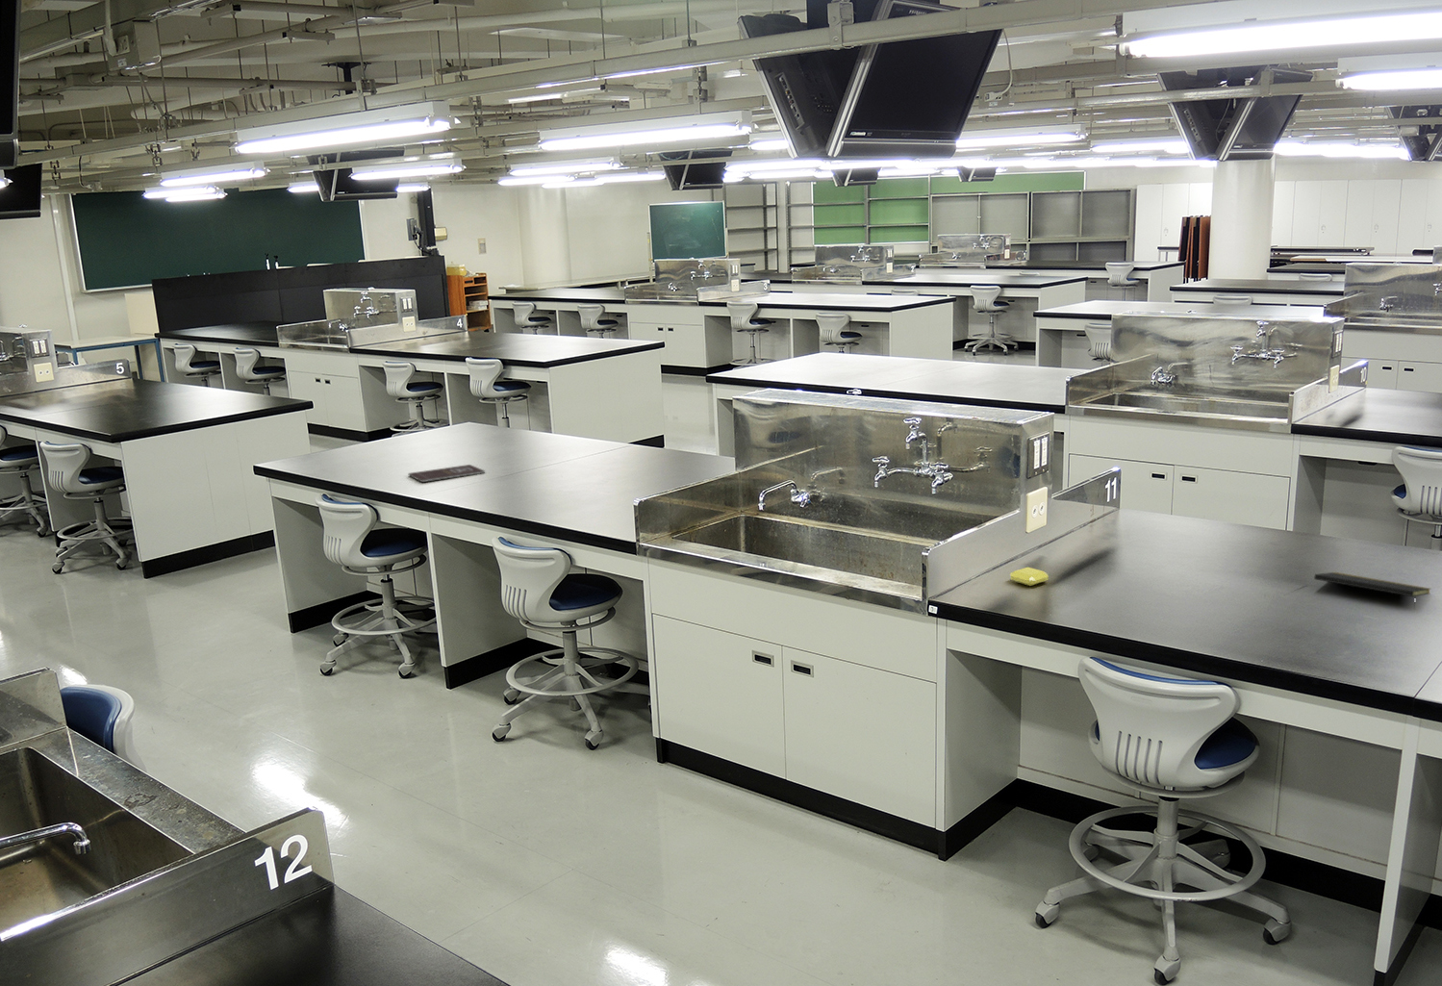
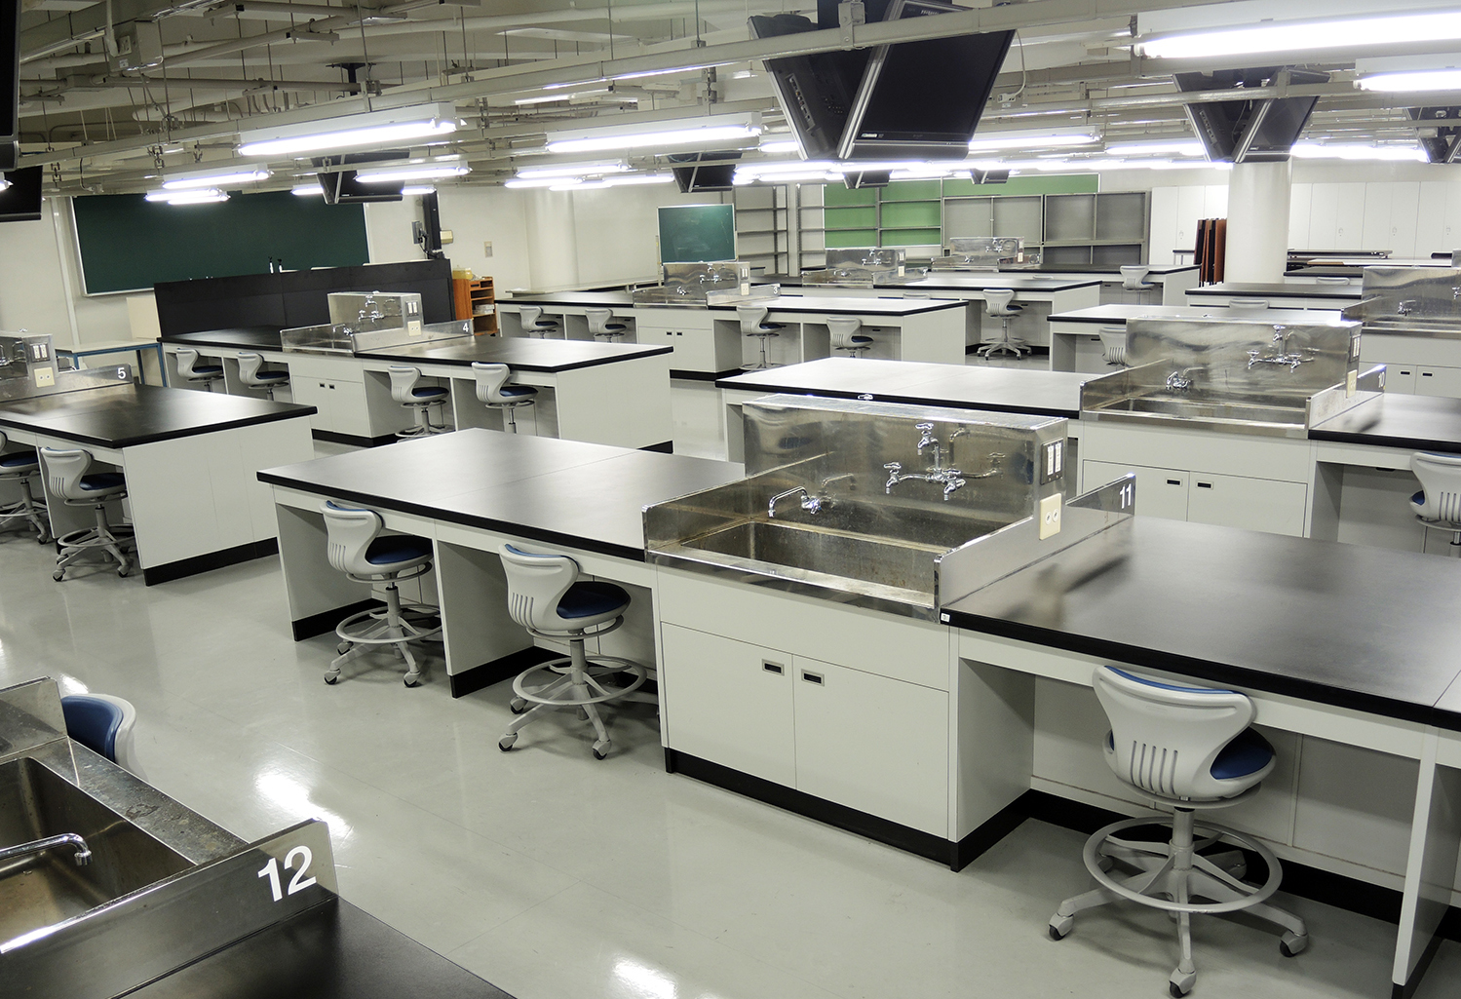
- soap bar (1028, 576)
- book (446, 472)
- notepad (1372, 584)
